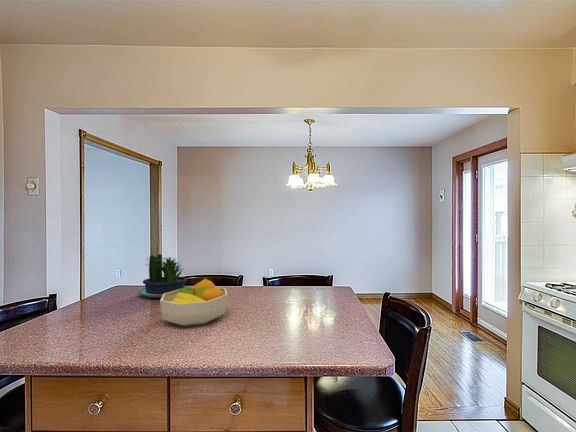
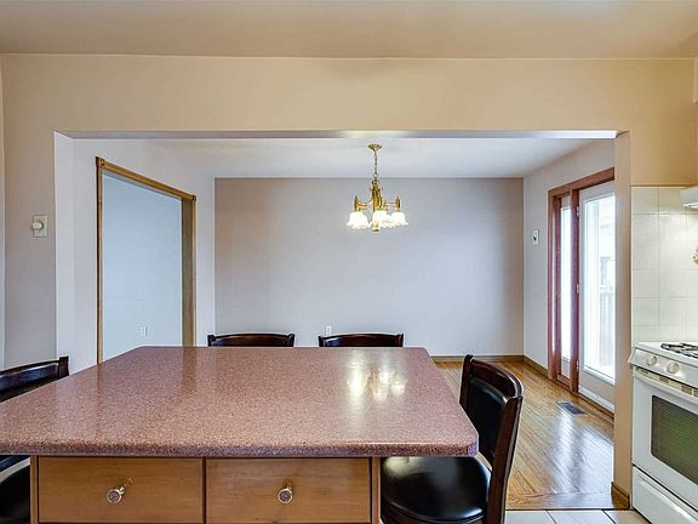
- fruit bowl (195, 300)
- potted plant (165, 273)
